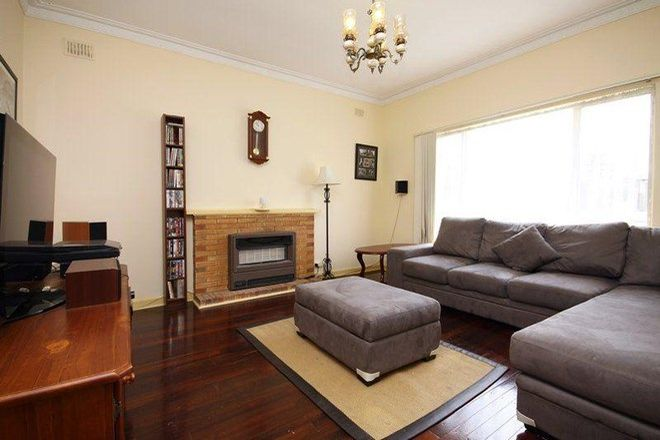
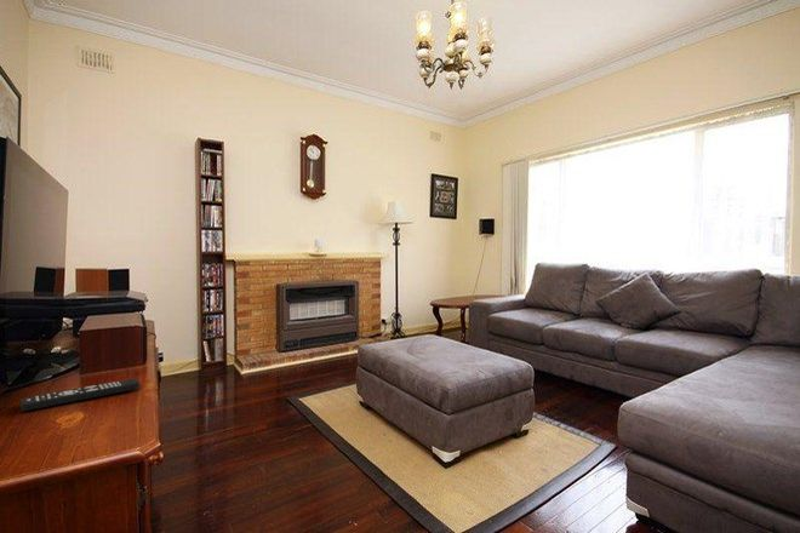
+ remote control (84, 392)
